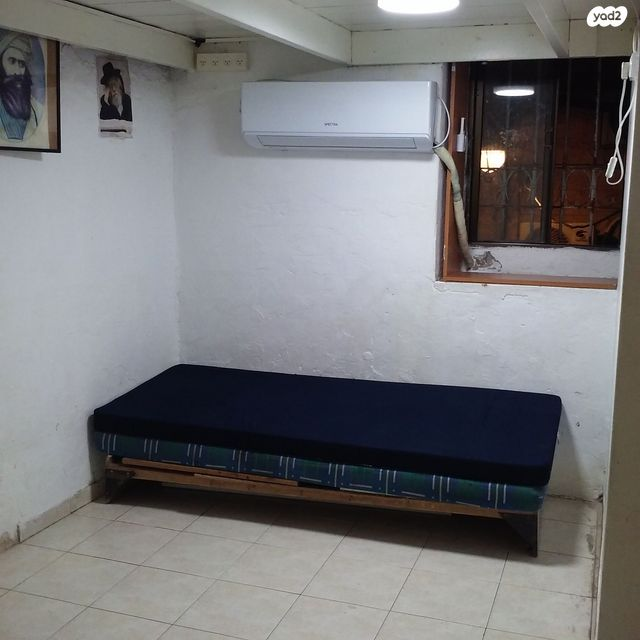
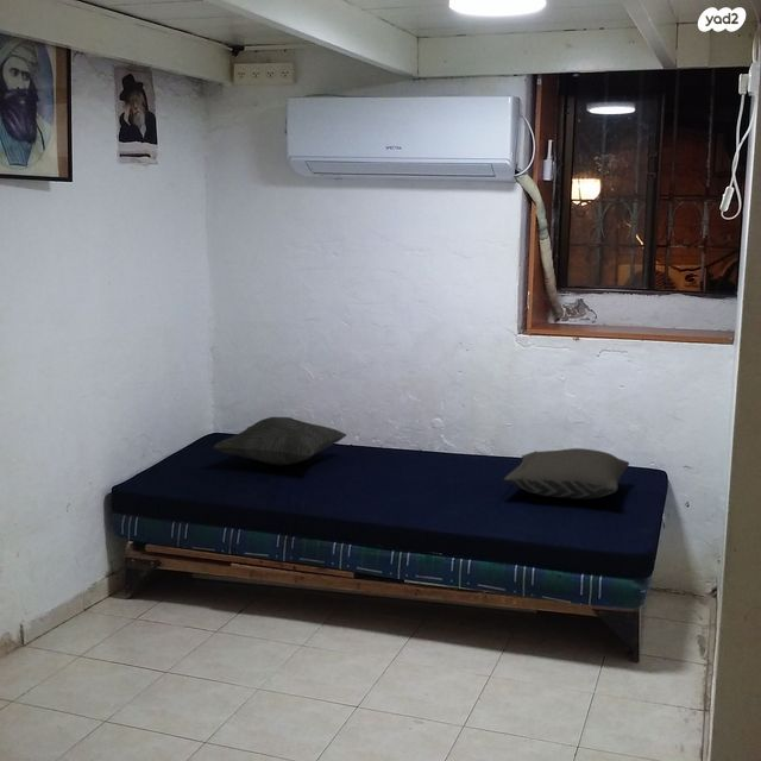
+ pillow (567, 472)
+ decorative pillow (282, 440)
